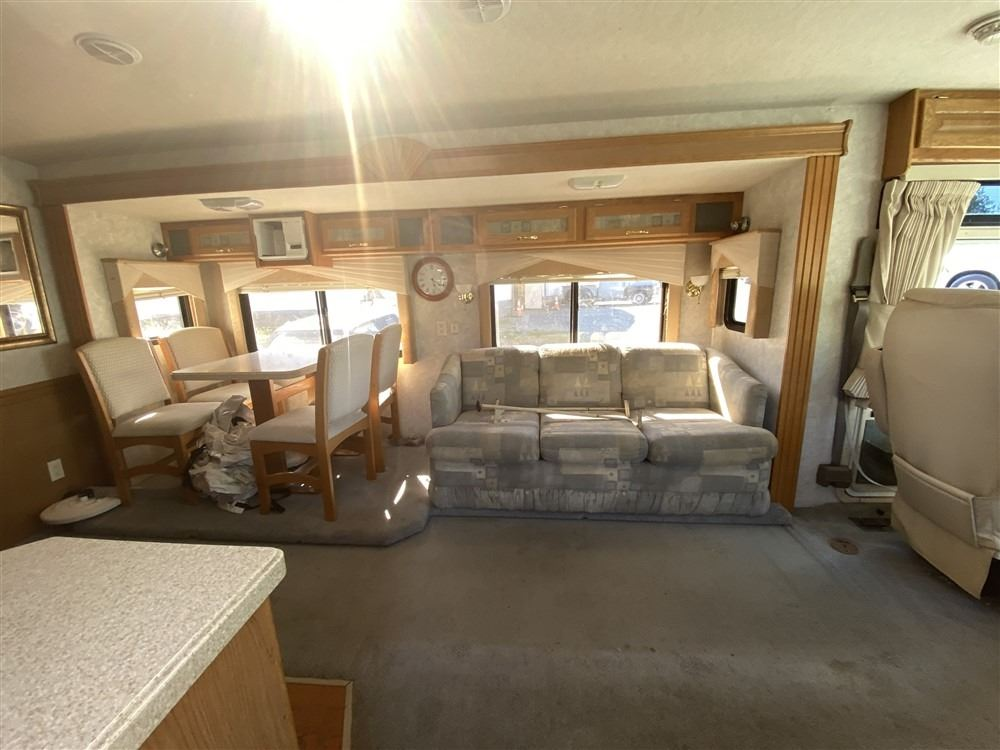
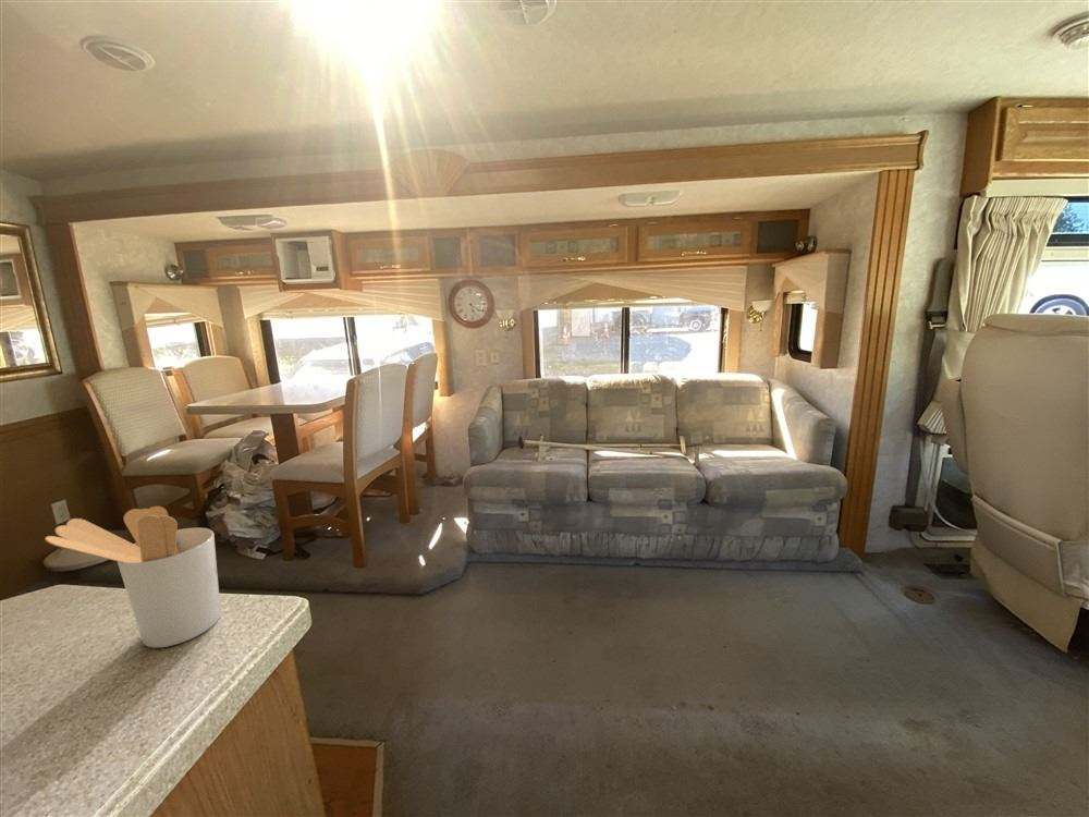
+ utensil holder (145, 572)
